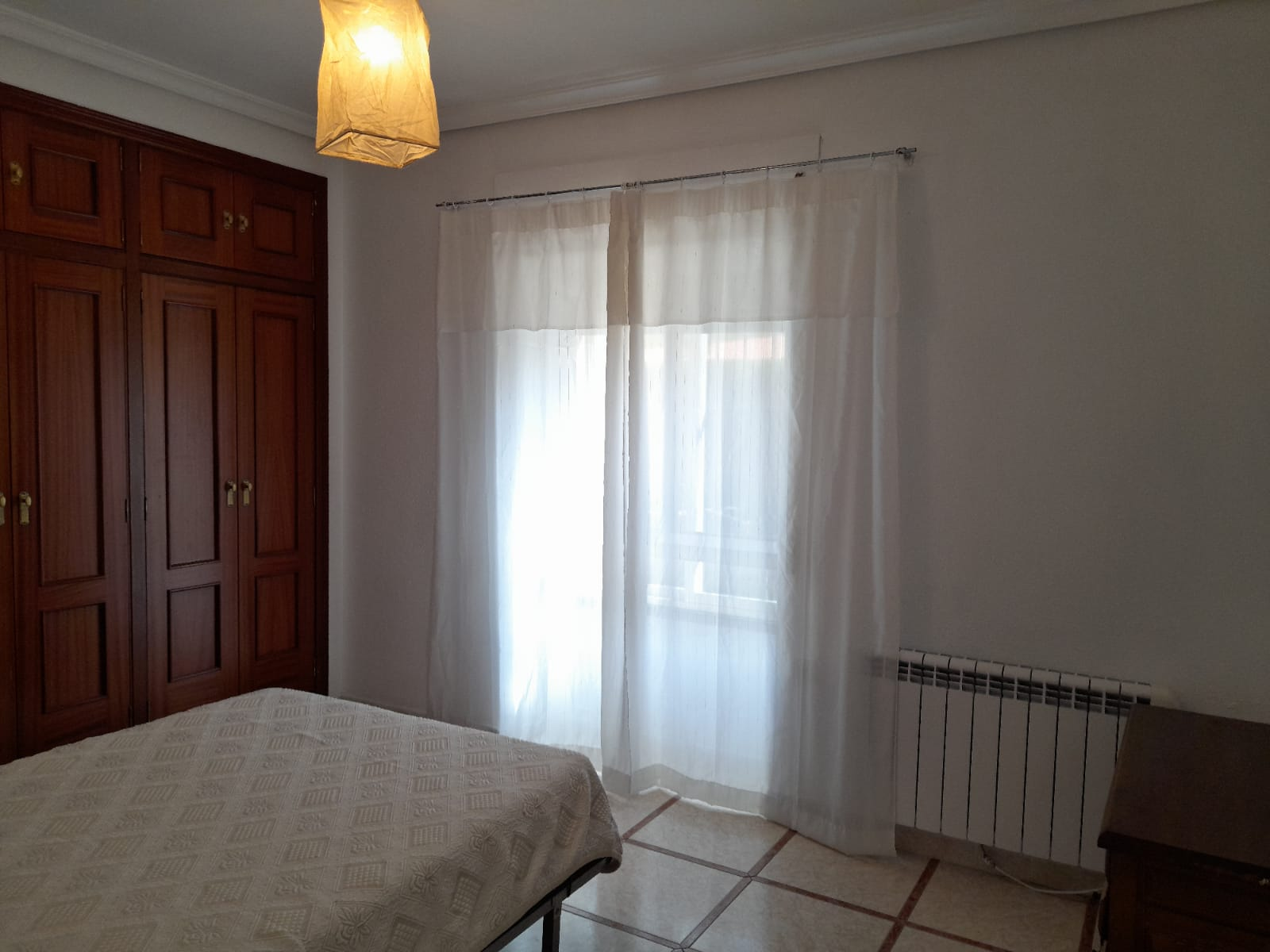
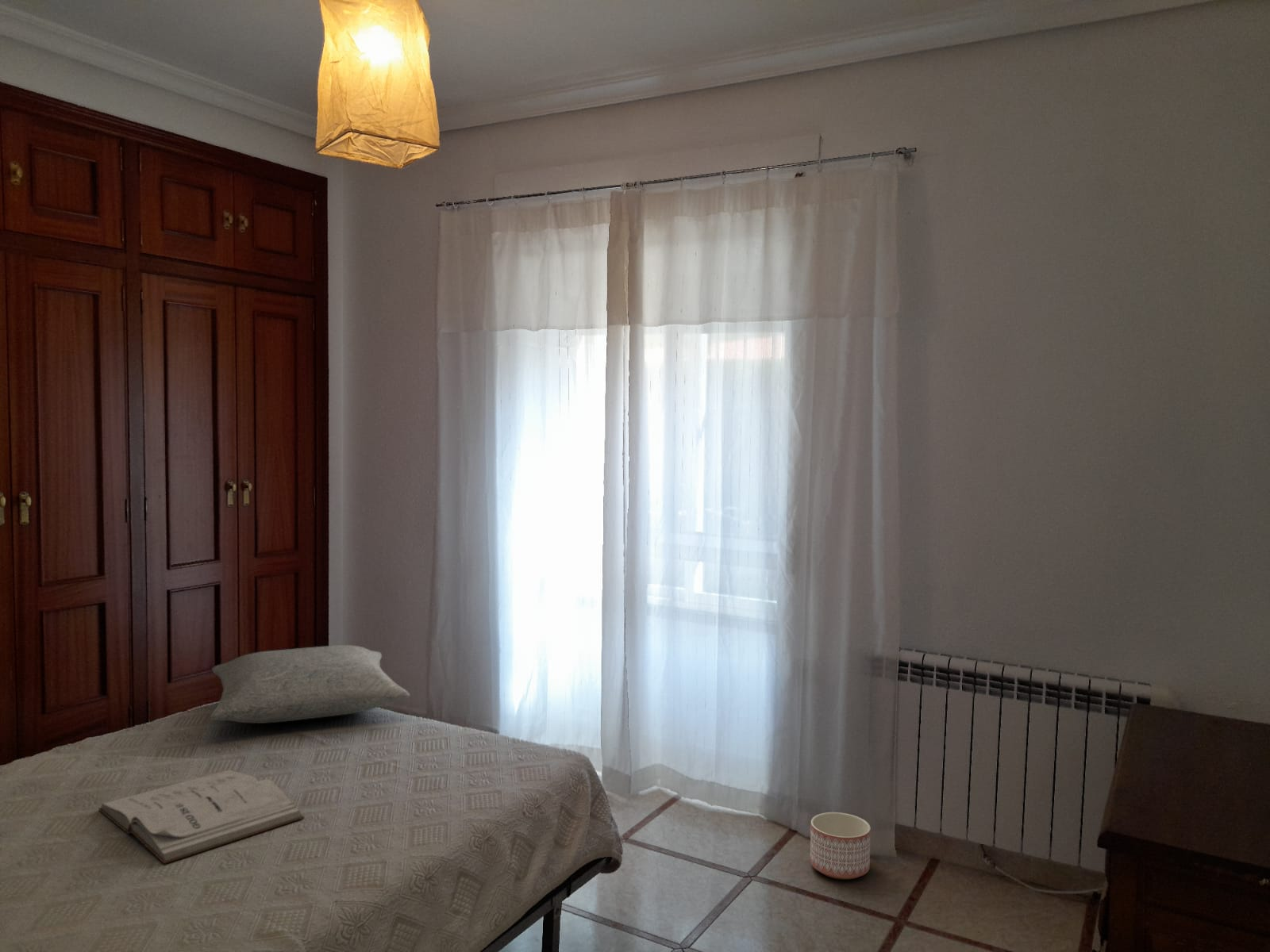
+ book (200, 803)
+ planter (840, 846)
+ pillow (306, 681)
